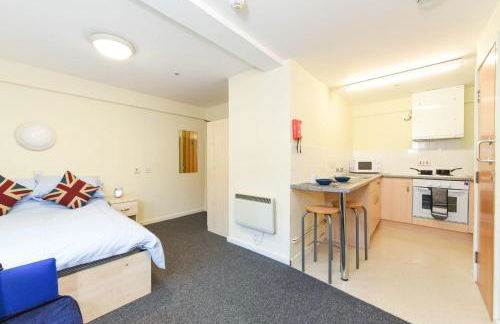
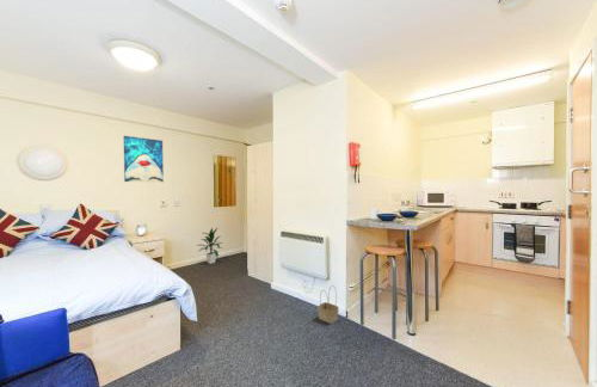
+ wall art (143, 160)
+ basket (328, 302)
+ indoor plant (210, 245)
